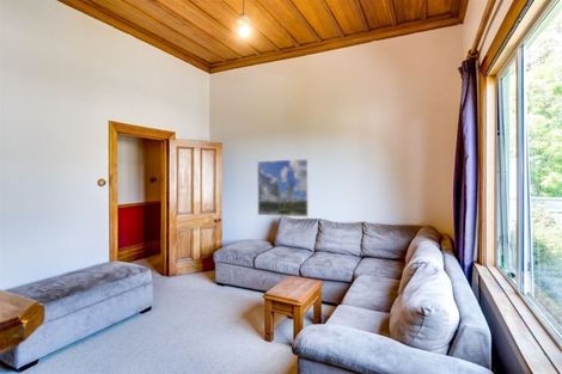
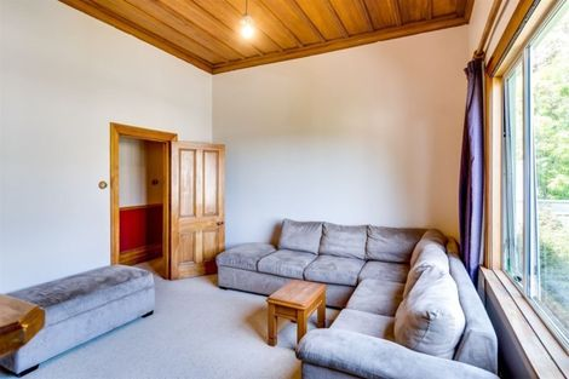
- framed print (281, 188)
